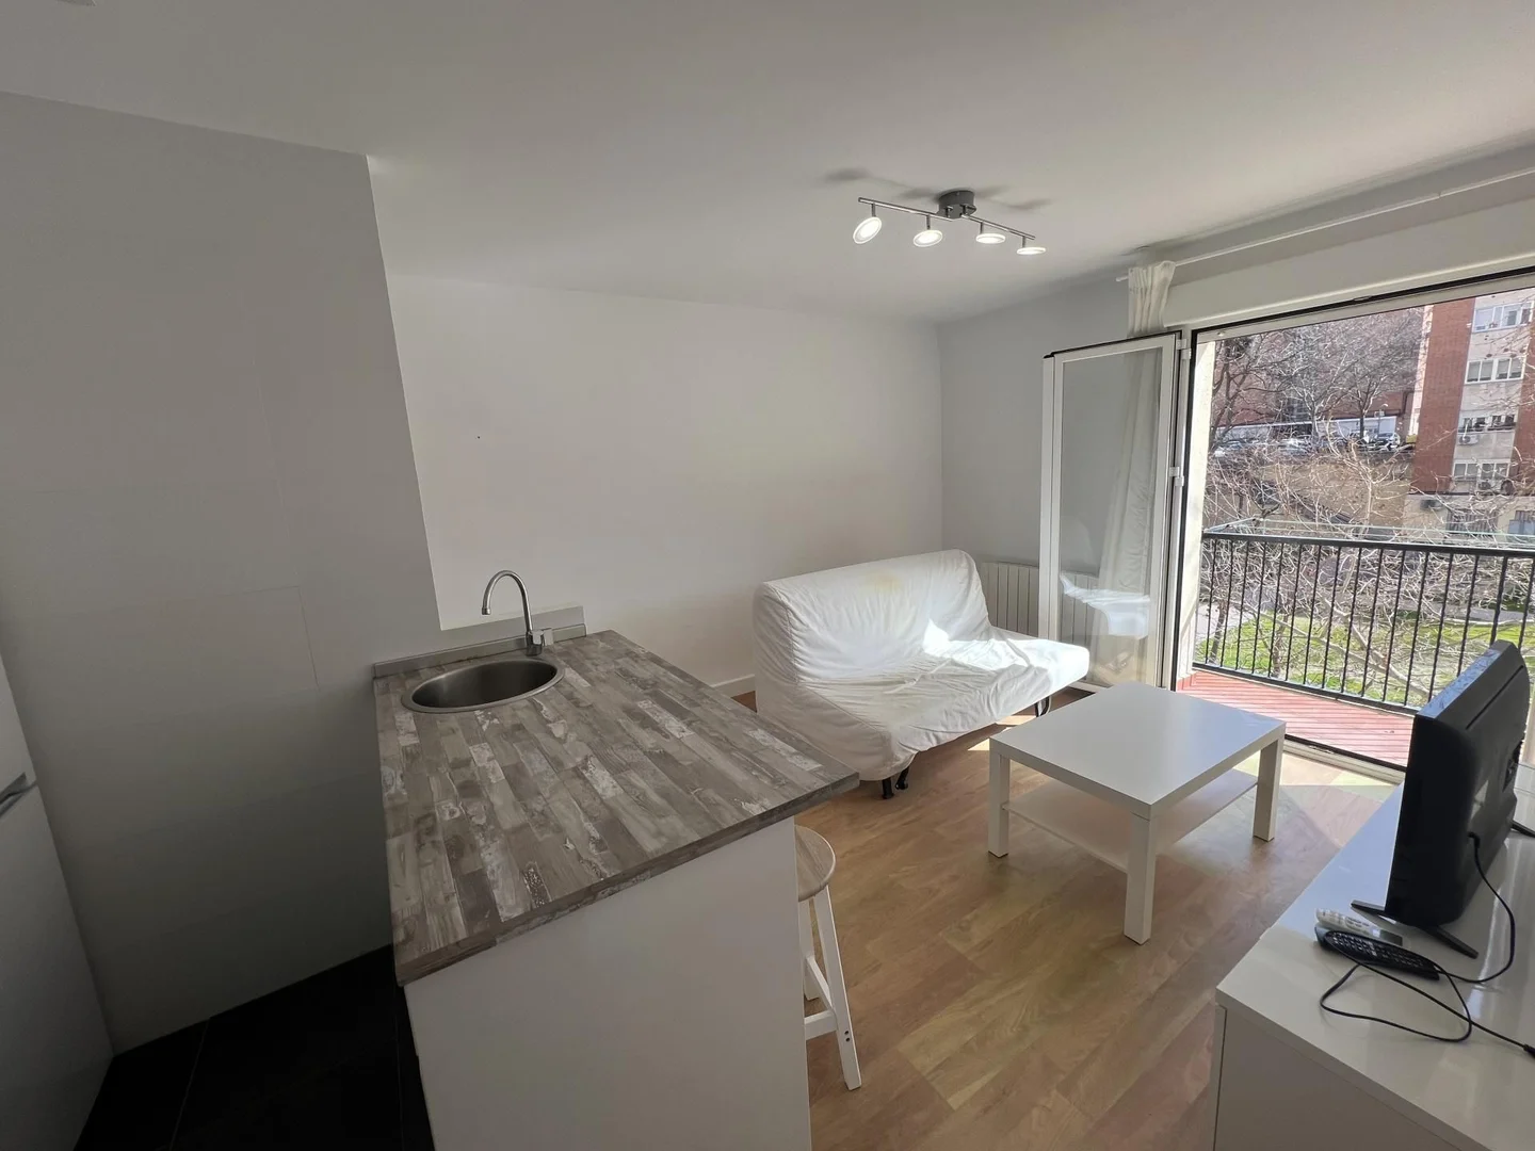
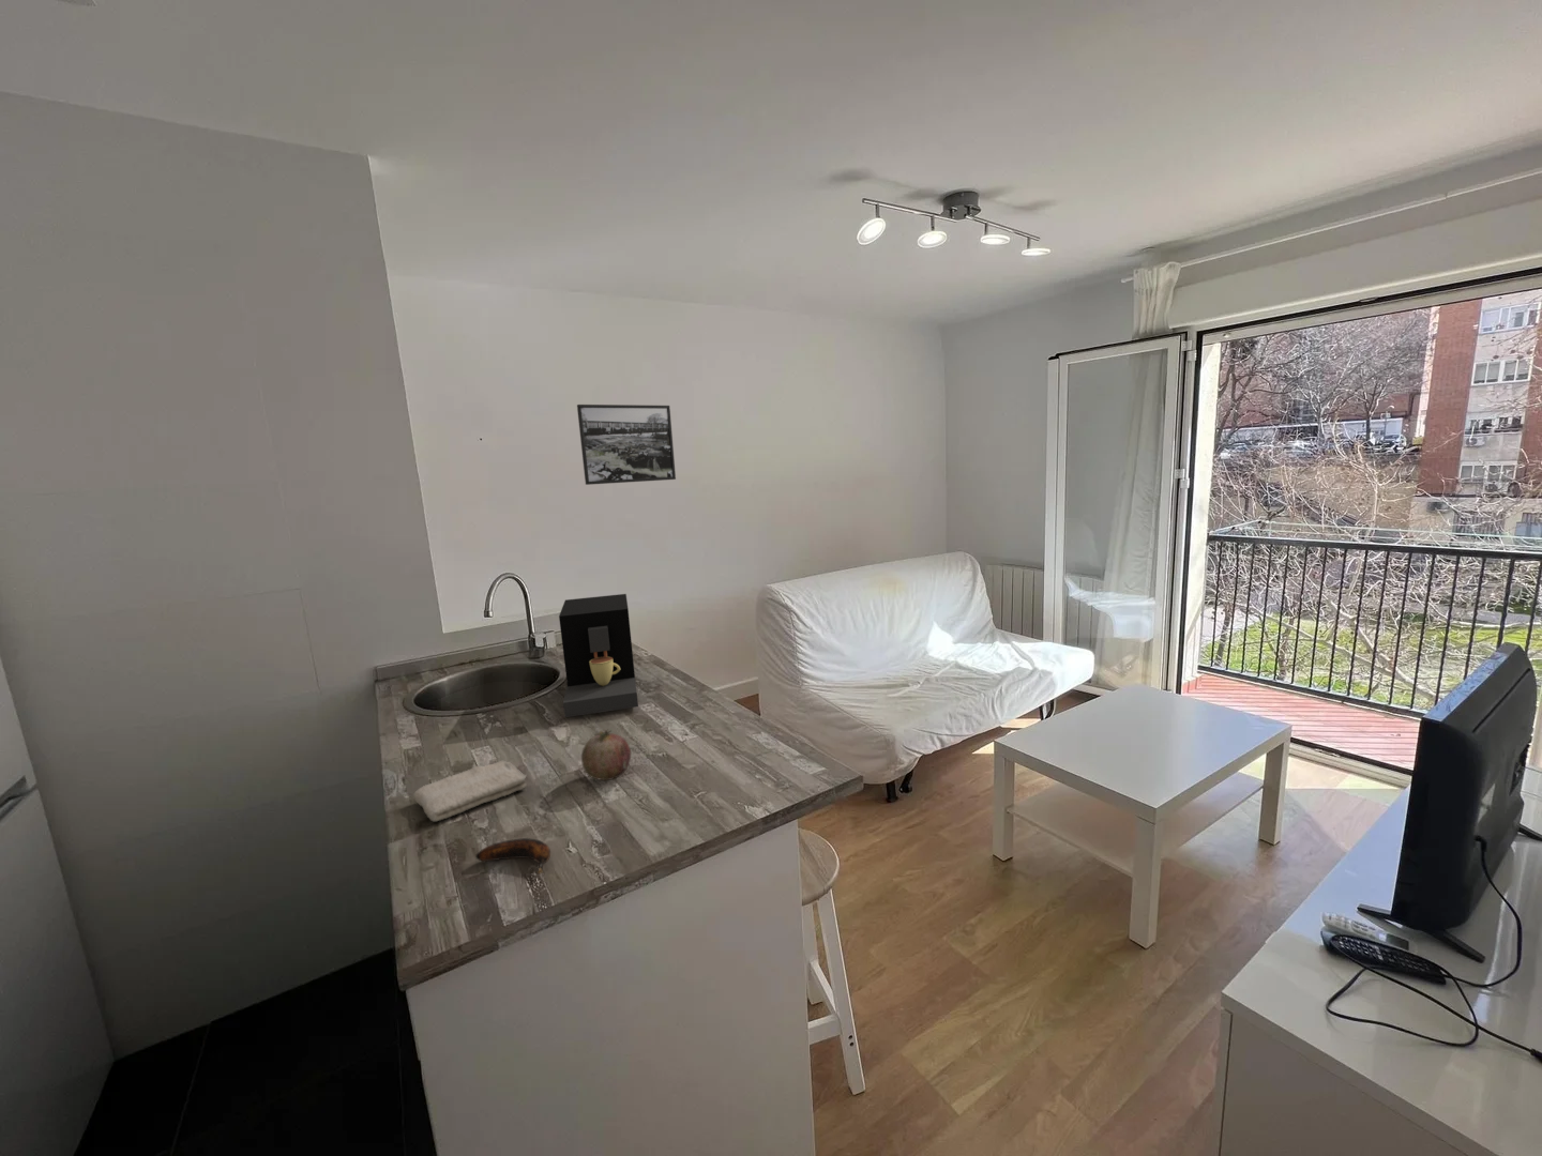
+ fruit (605, 754)
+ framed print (629, 443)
+ banana (515, 857)
+ coffee maker (599, 650)
+ washcloth (472, 788)
